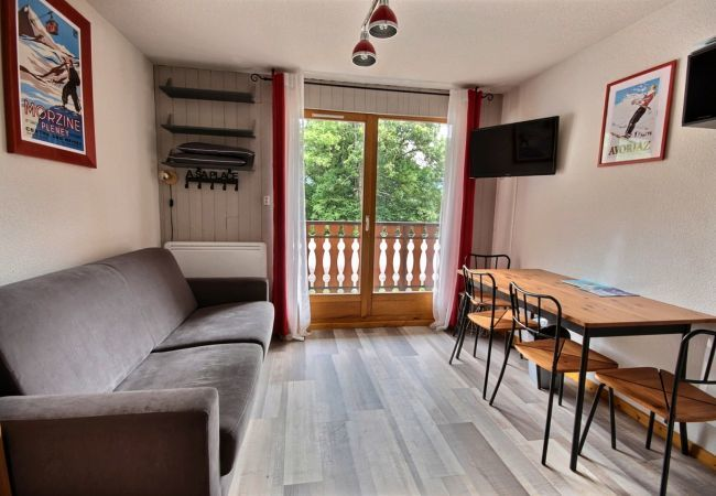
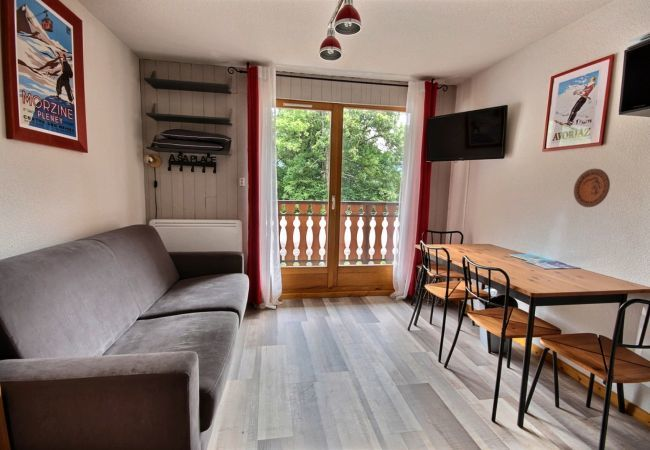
+ decorative plate (591, 188)
